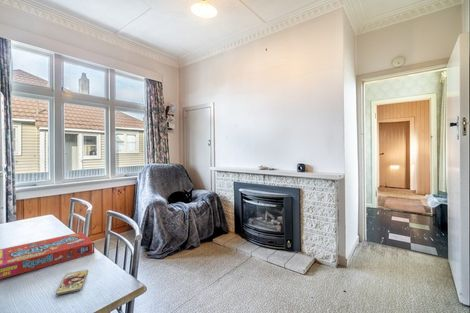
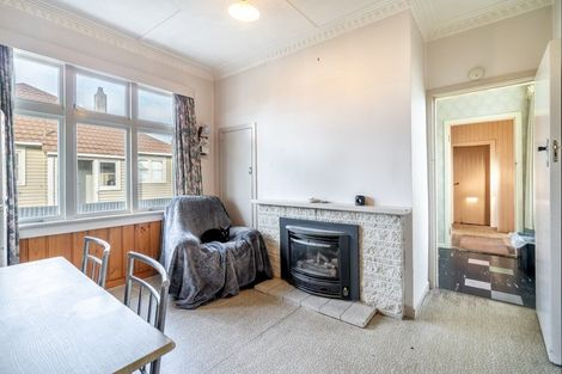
- snack box (44, 252)
- smartphone (73, 281)
